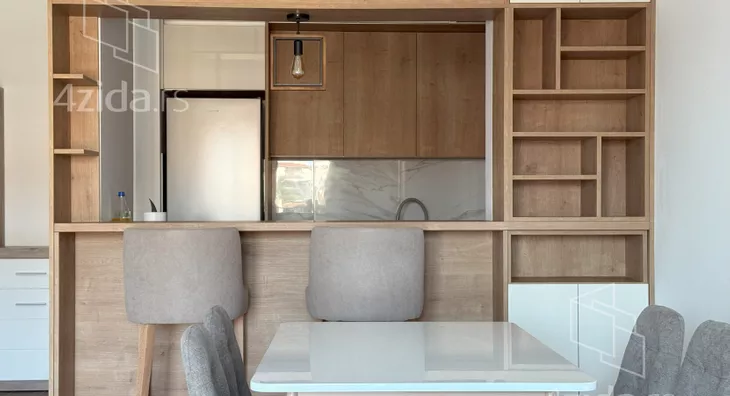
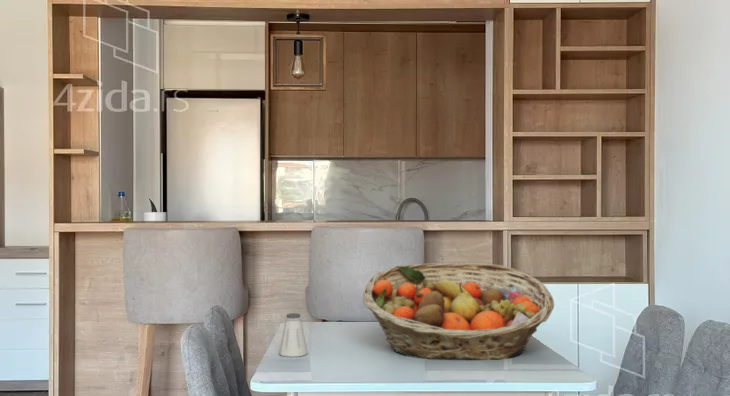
+ fruit basket (456, 308)
+ saltshaker (293, 333)
